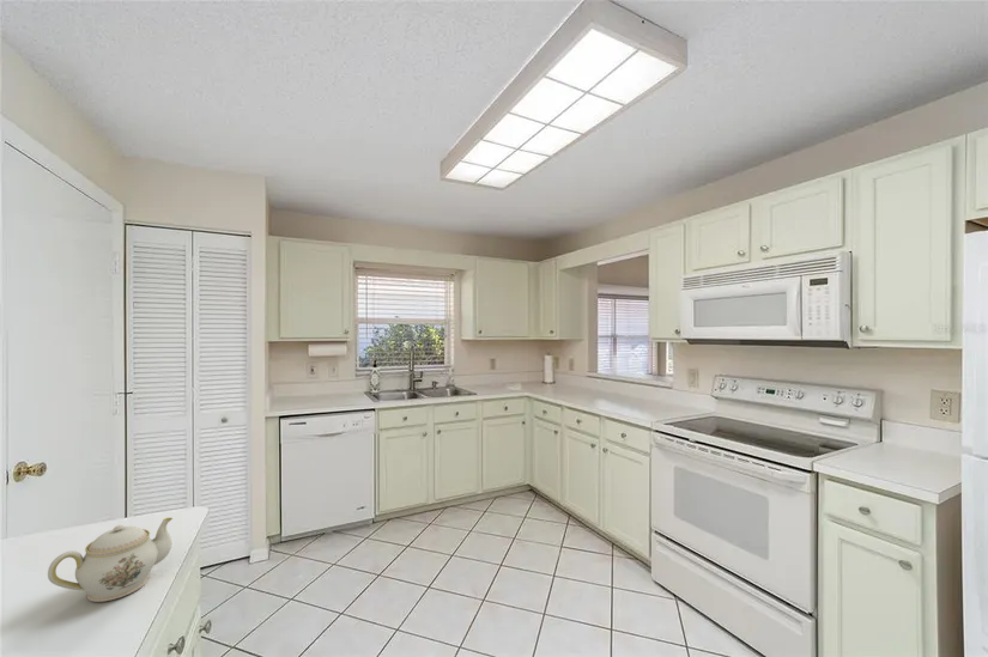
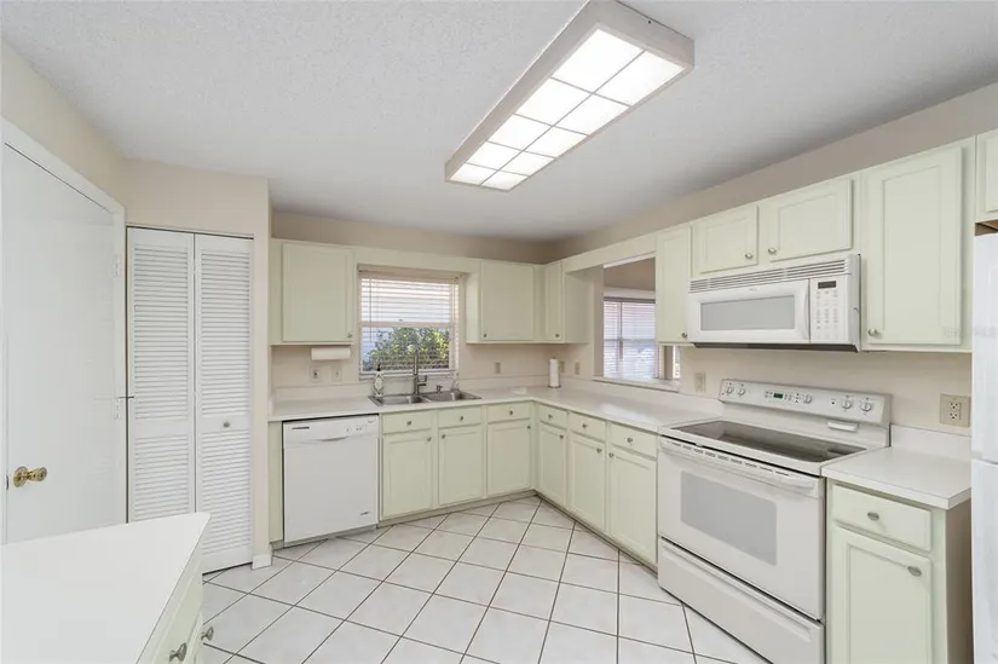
- teapot (115, 558)
